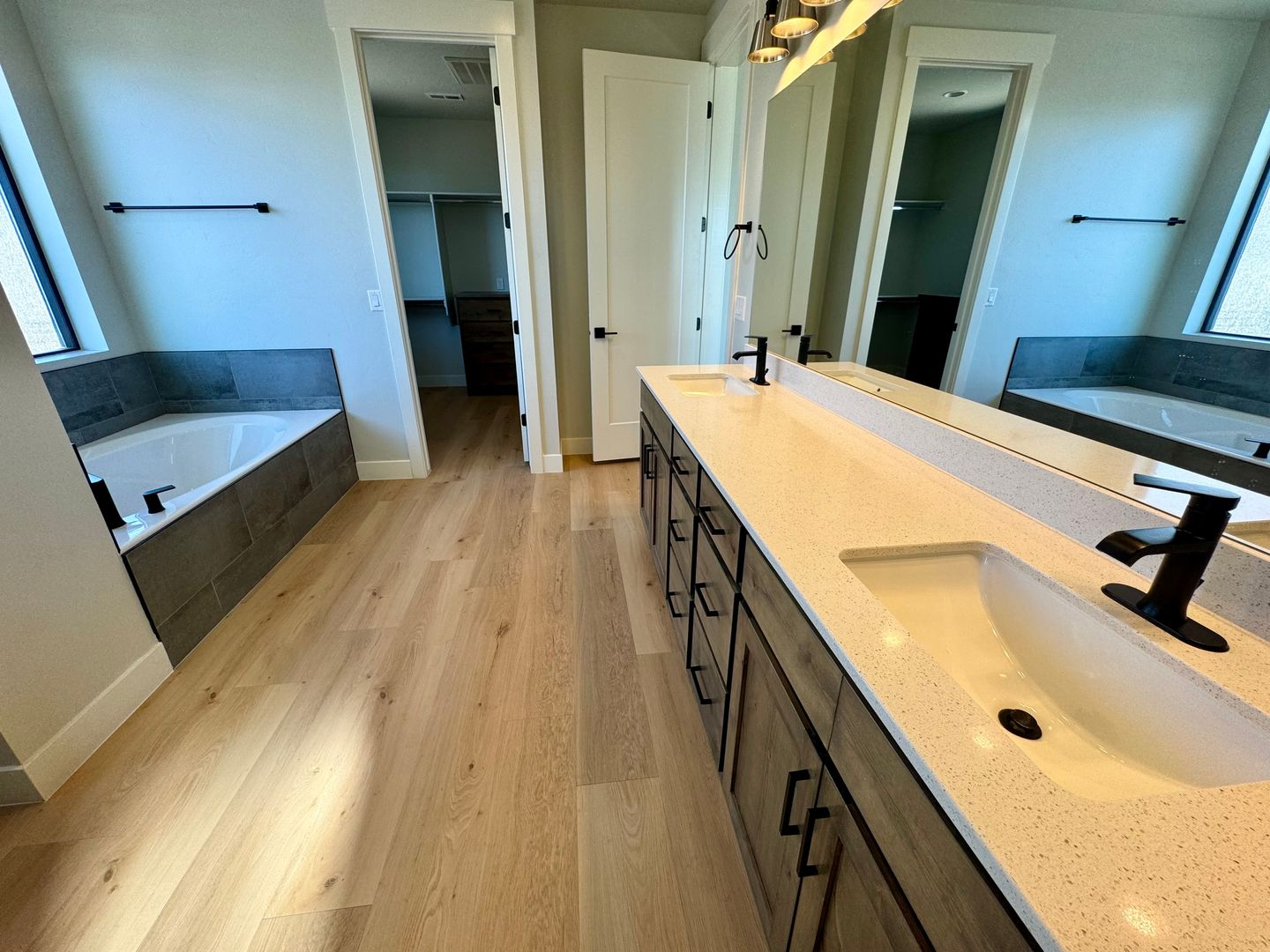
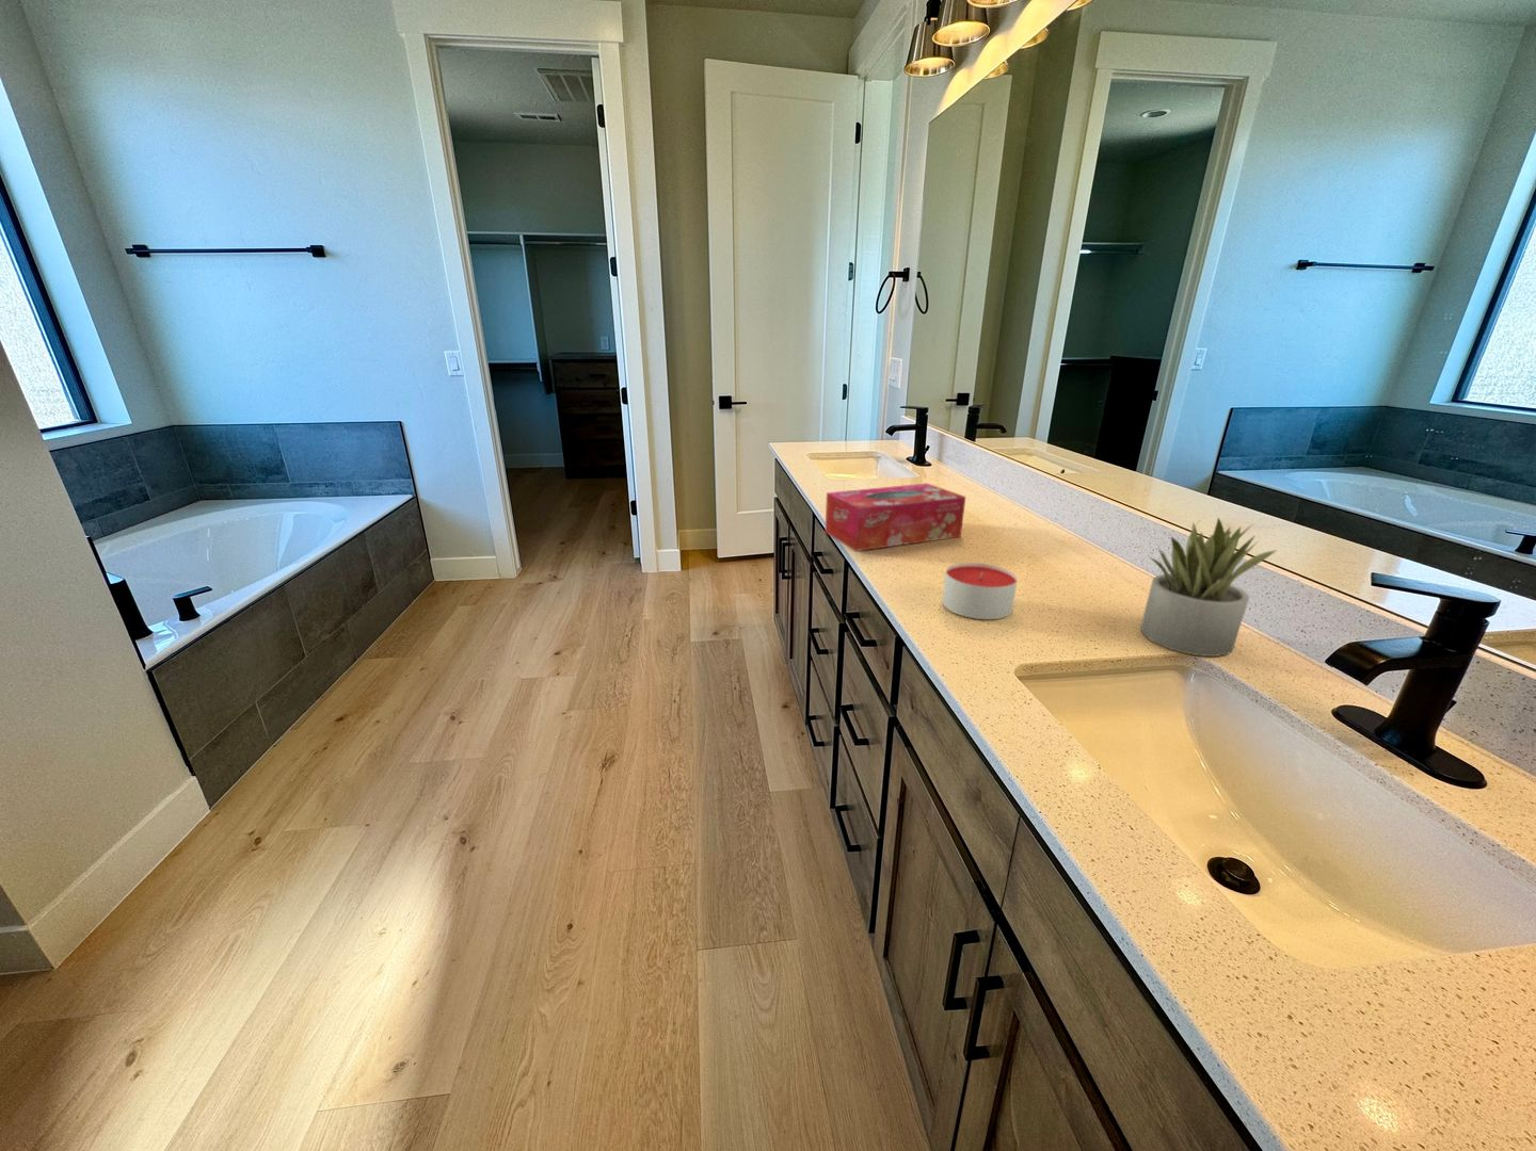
+ candle (978, 589)
+ succulent plant (1201, 579)
+ tissue box (894, 515)
